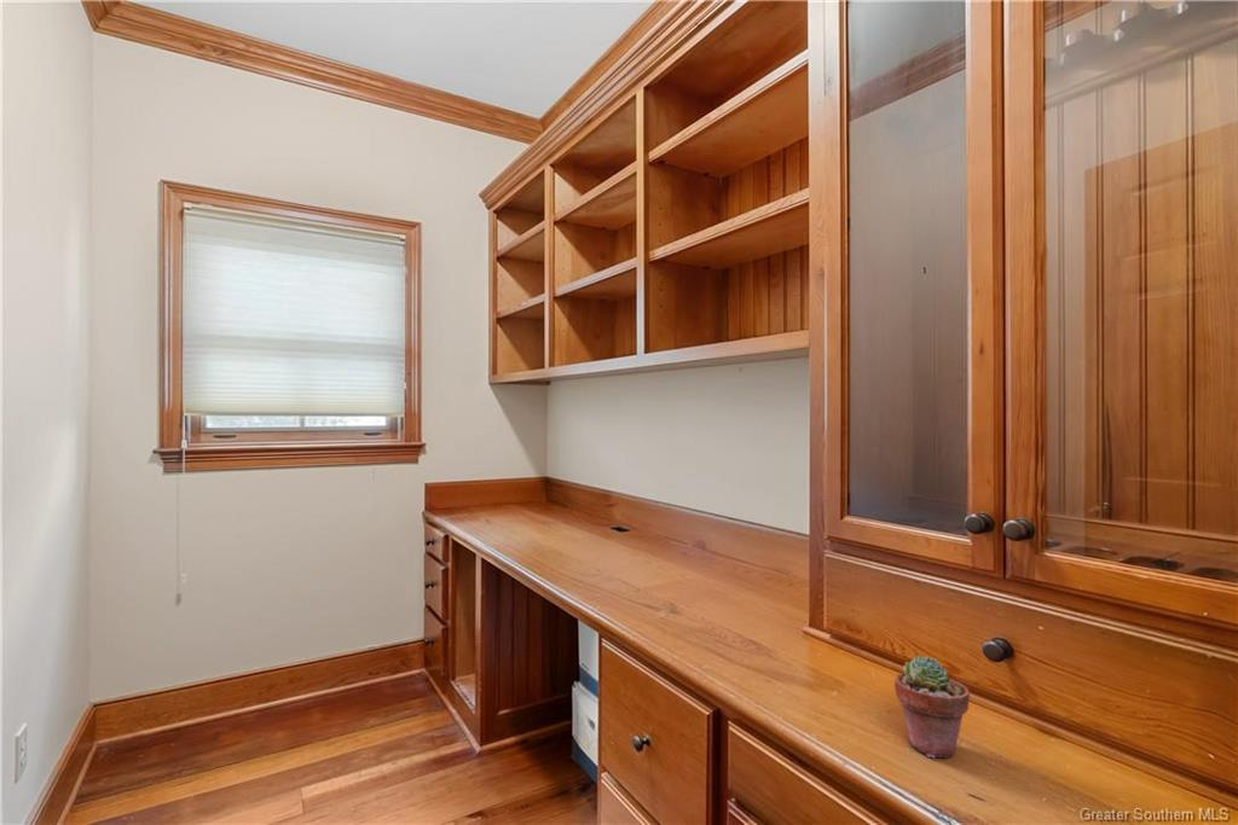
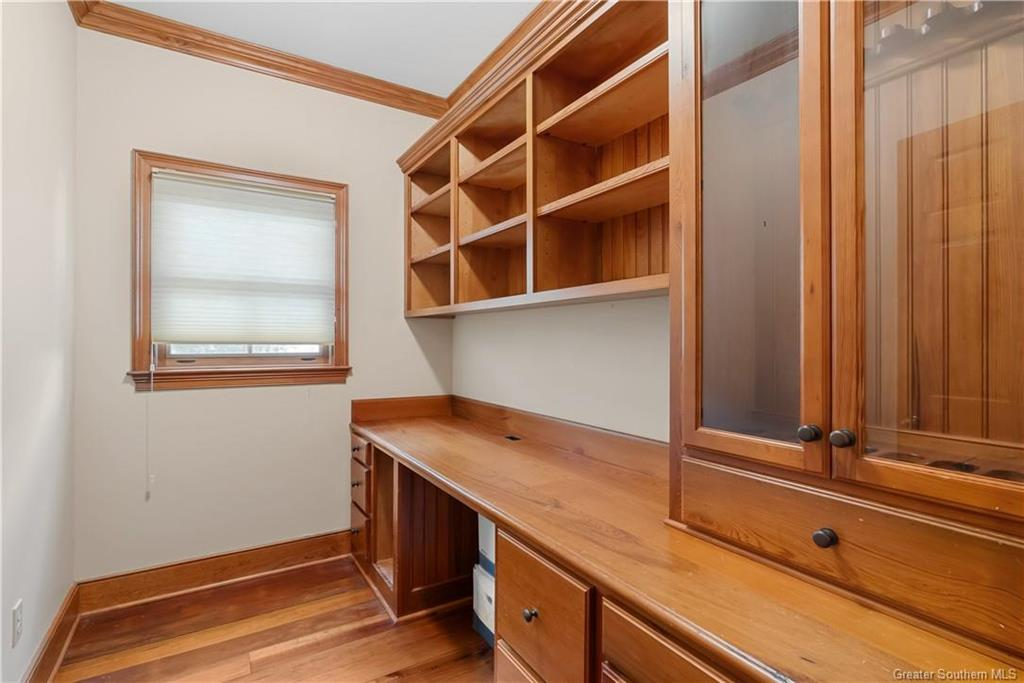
- potted succulent (931, 701)
